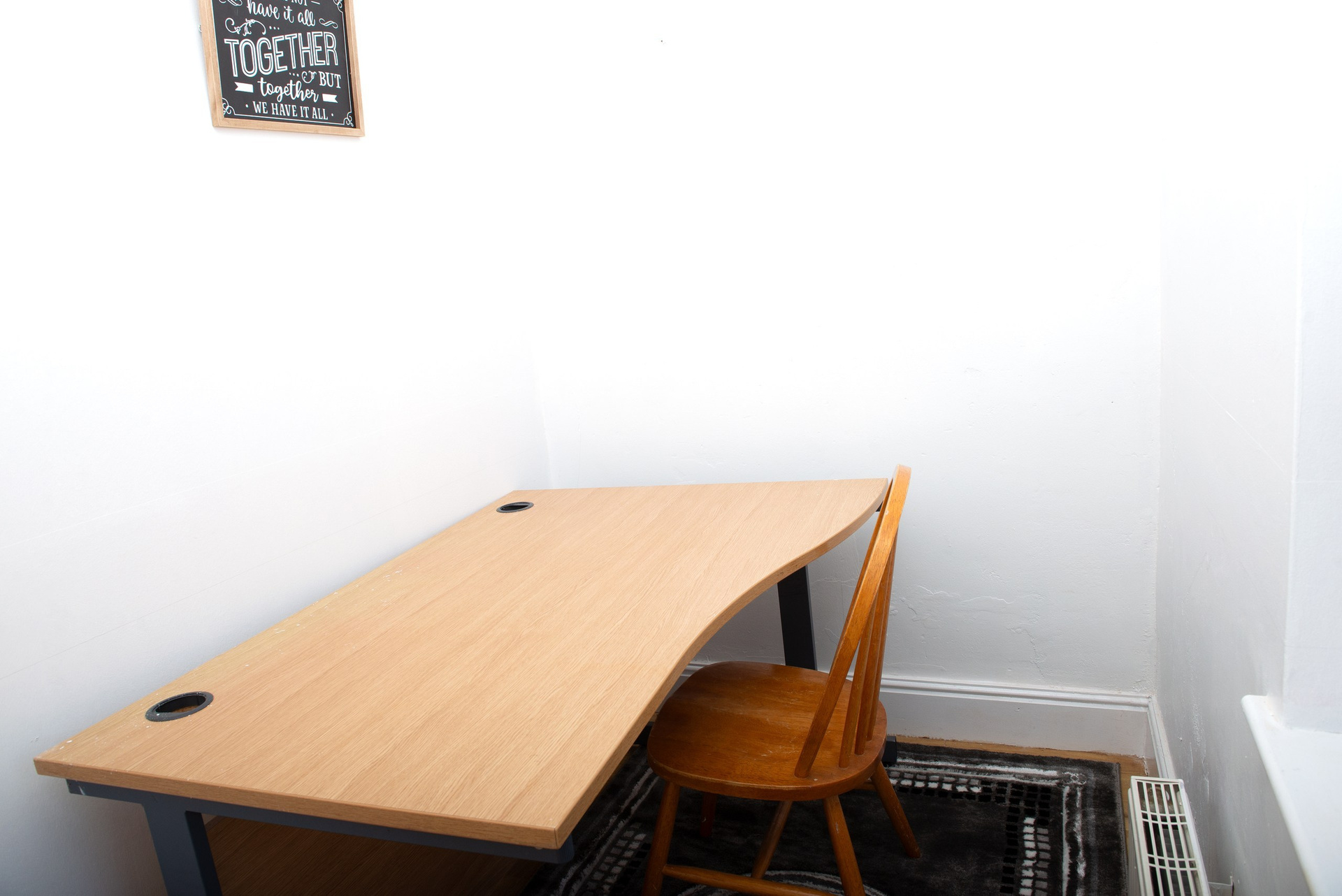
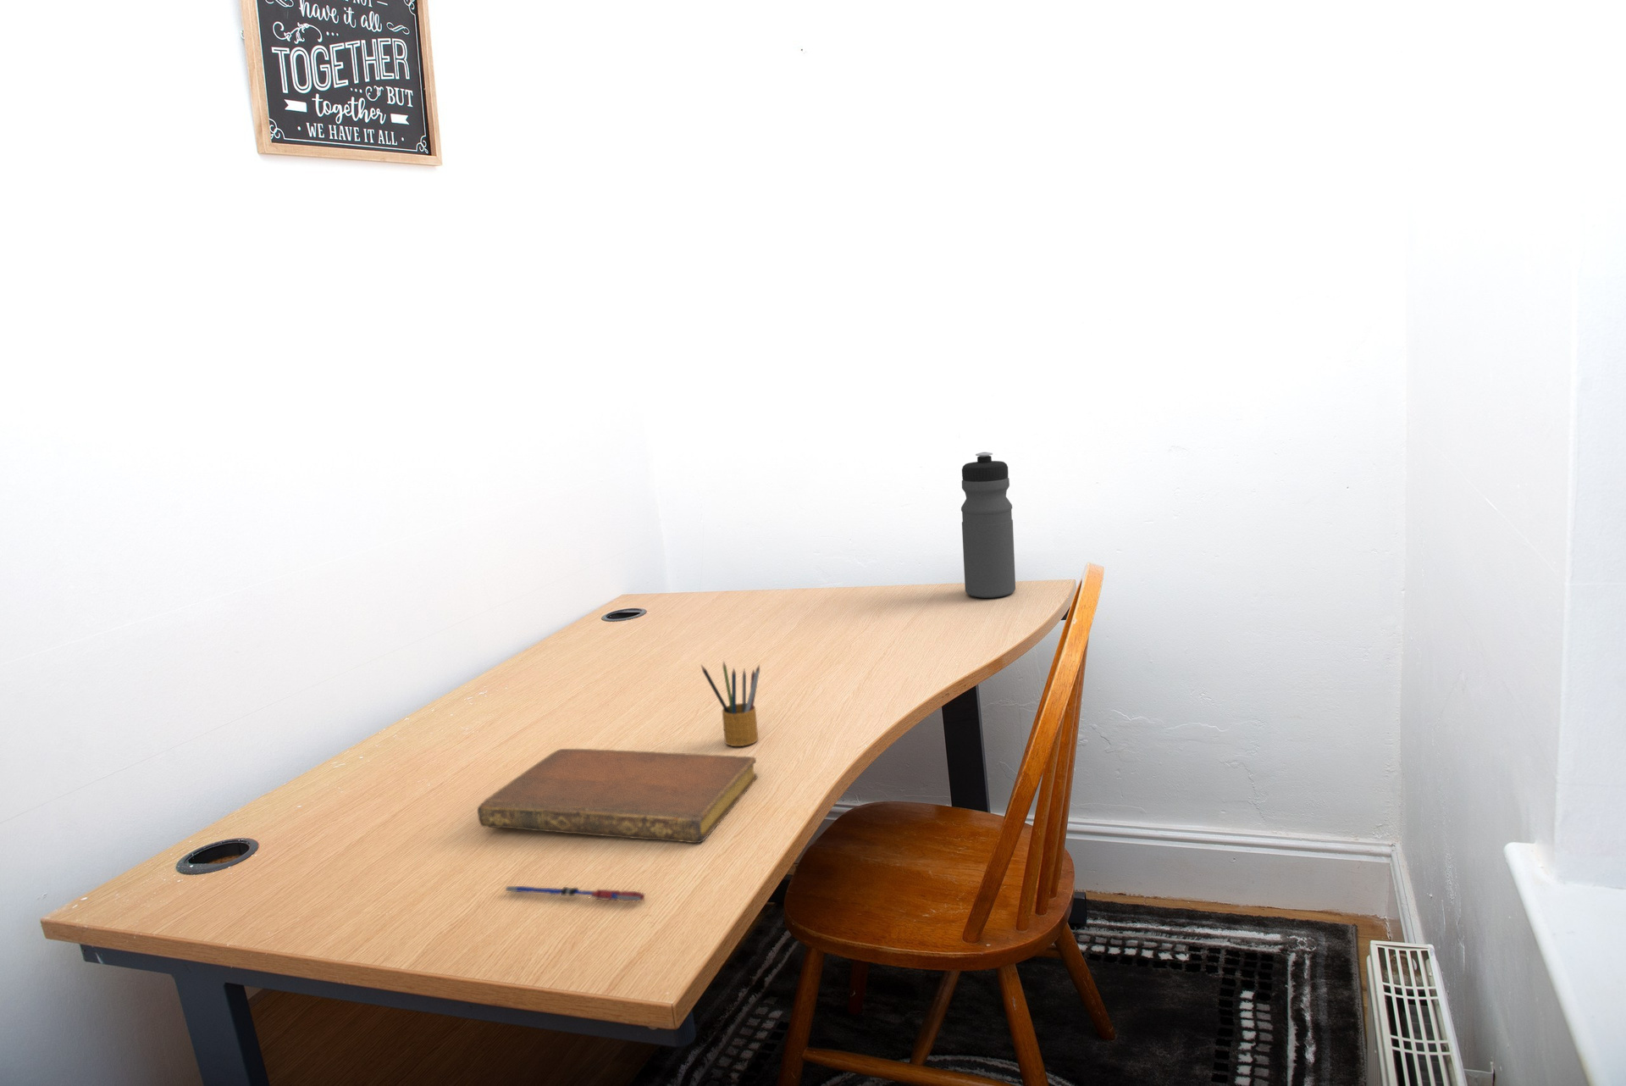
+ notebook (623, 791)
+ pencil box (735, 701)
+ water bottle (986, 522)
+ pen (573, 891)
